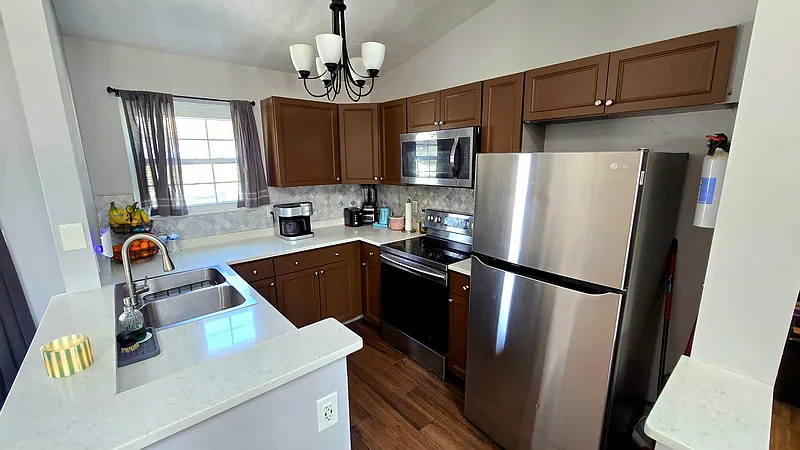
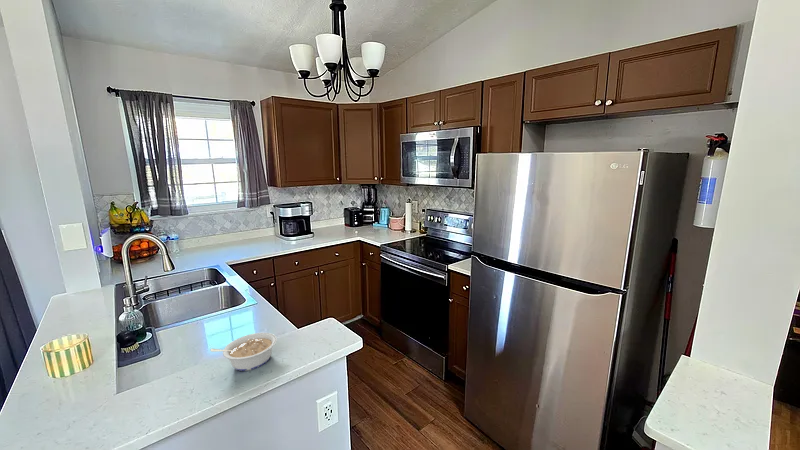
+ legume (249, 352)
